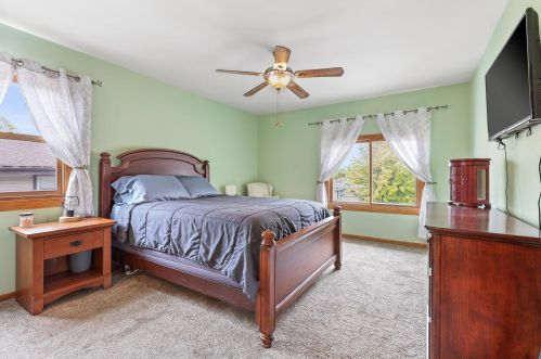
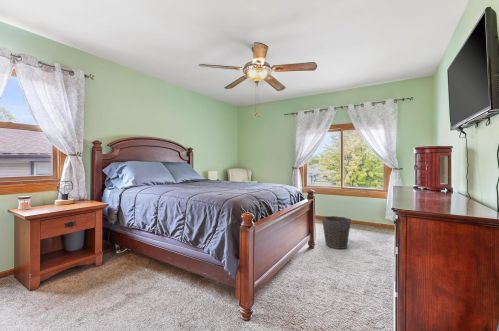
+ waste bin (336, 232)
